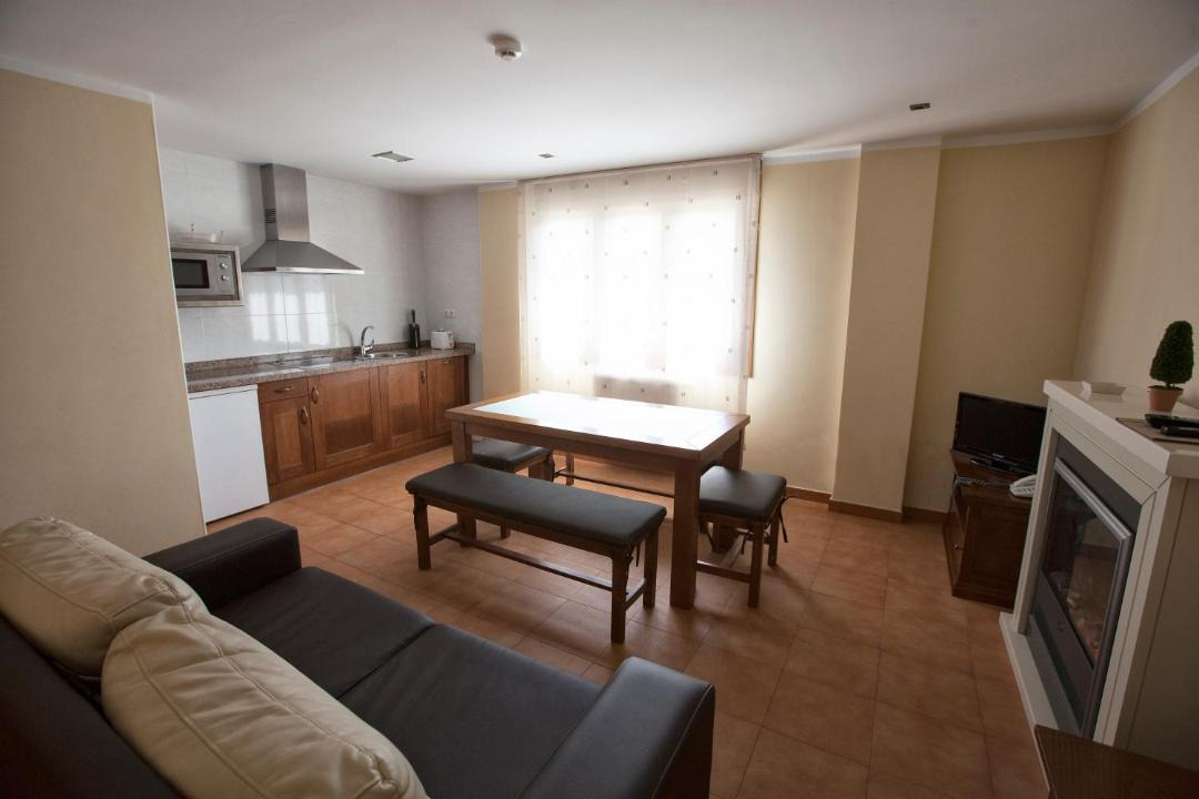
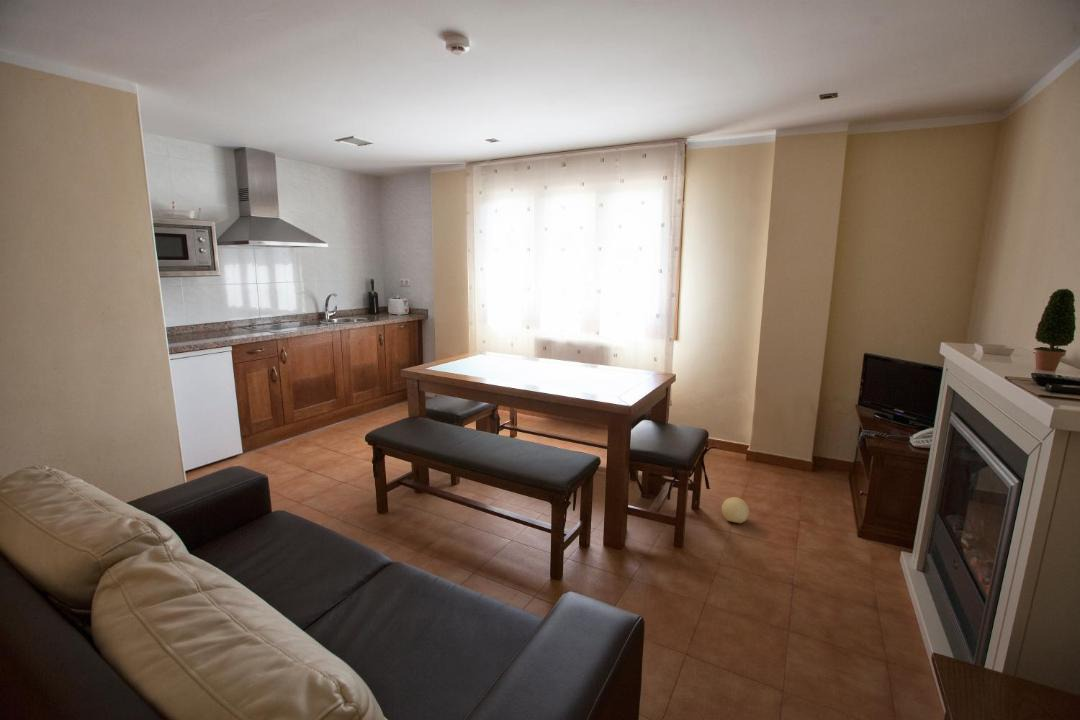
+ decorative ball (735, 509)
